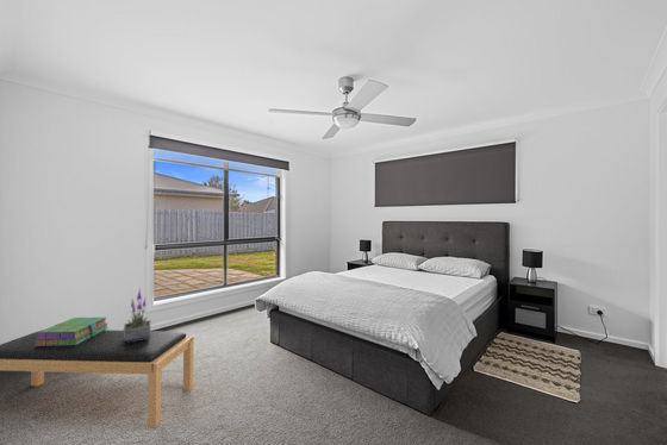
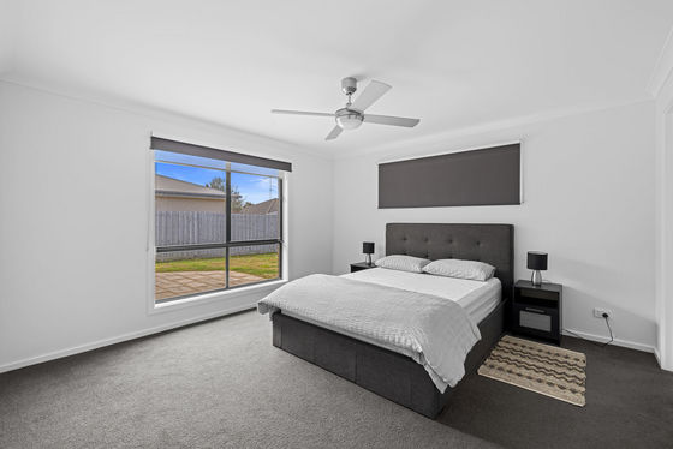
- stack of books (74, 330)
- bench (89, 370)
- potted plant (137, 312)
